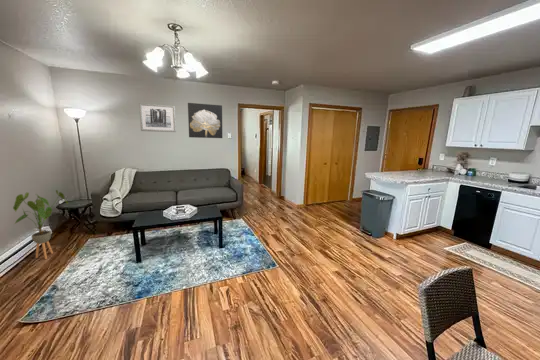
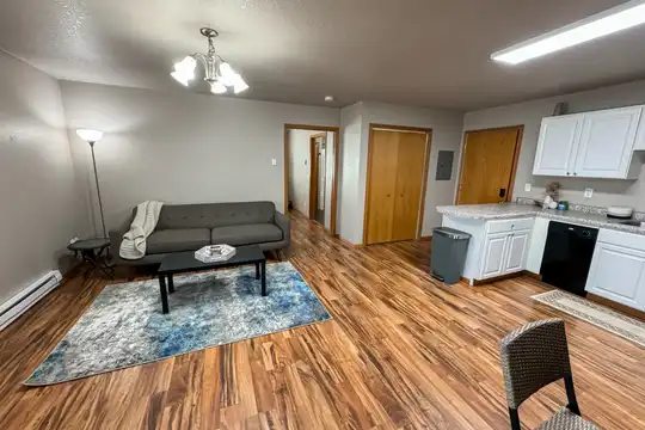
- wall art (158, 118)
- house plant (39, 224)
- wall art (205, 121)
